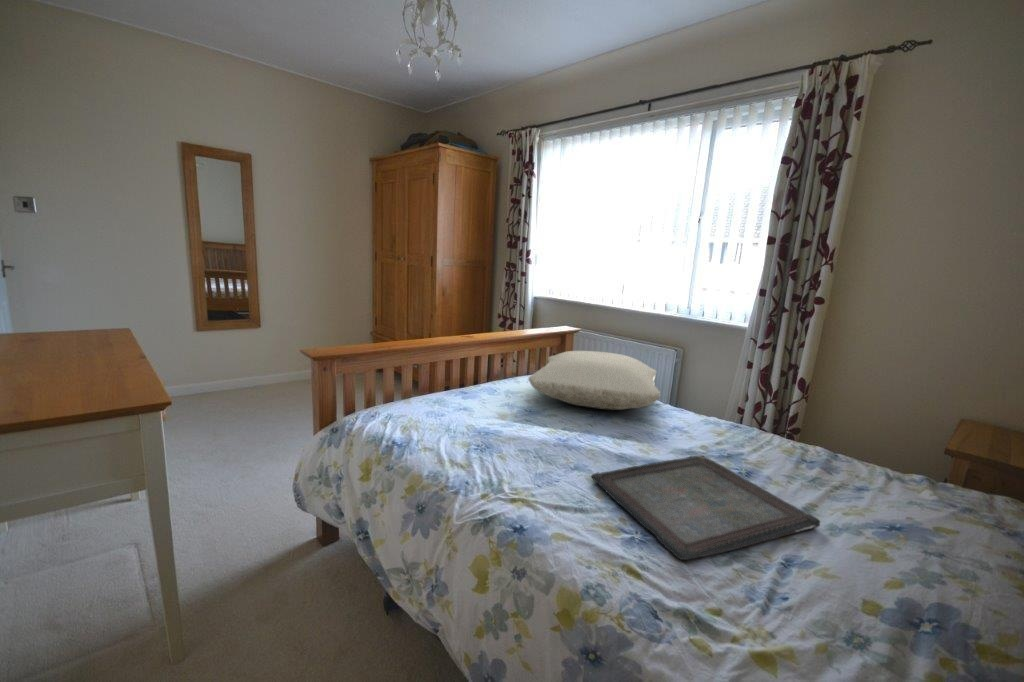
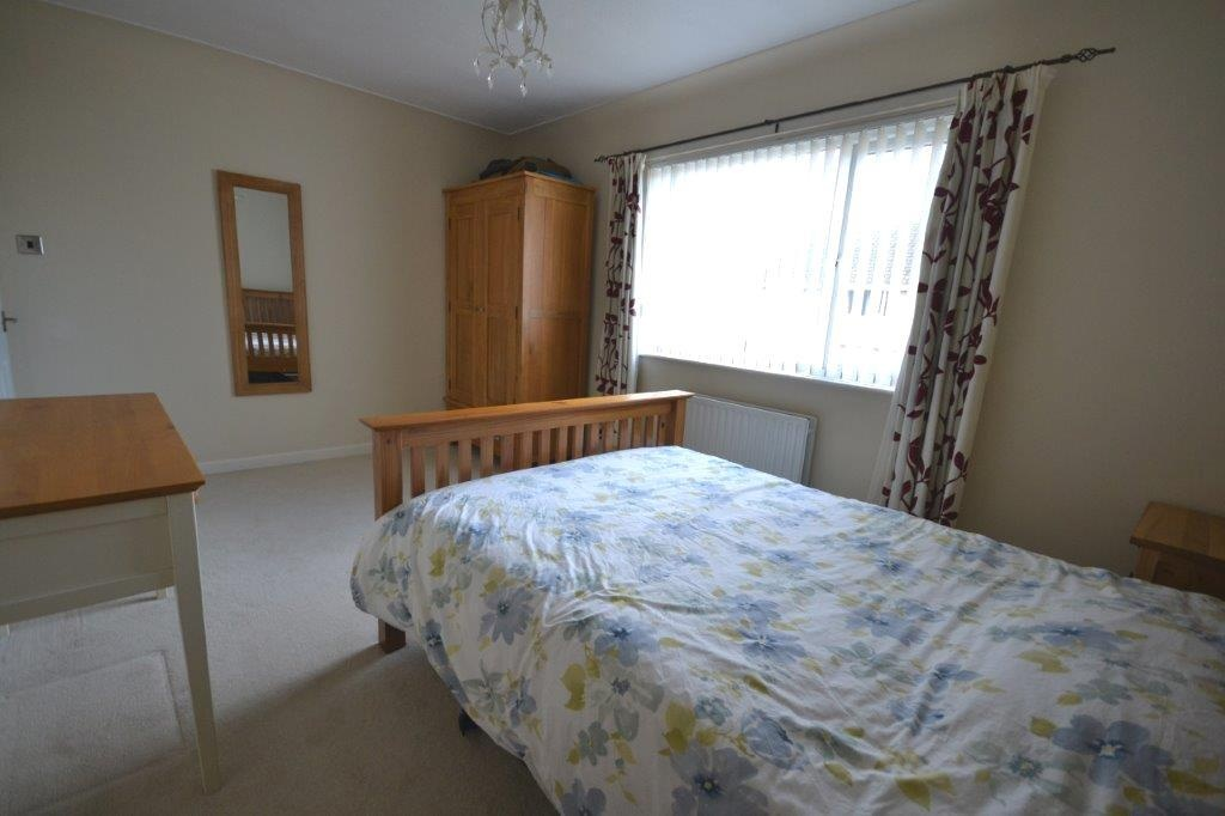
- serving tray (694, 496)
- pillow (595, 379)
